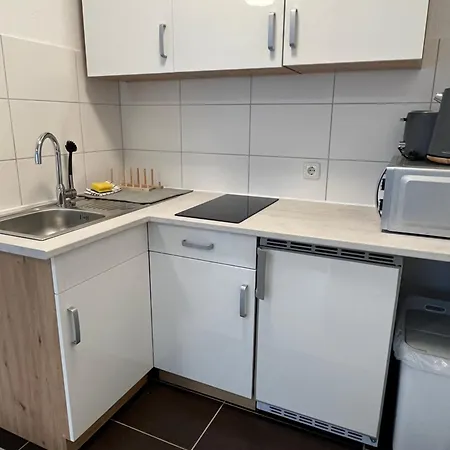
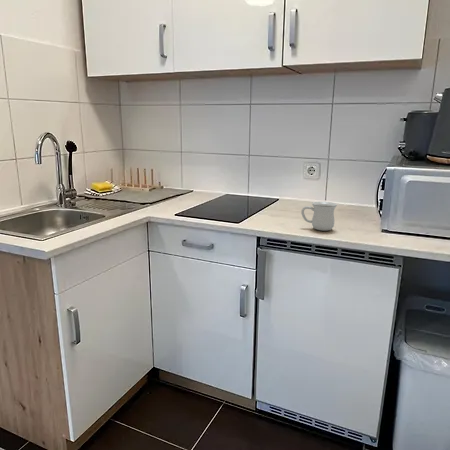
+ mug (318, 216)
